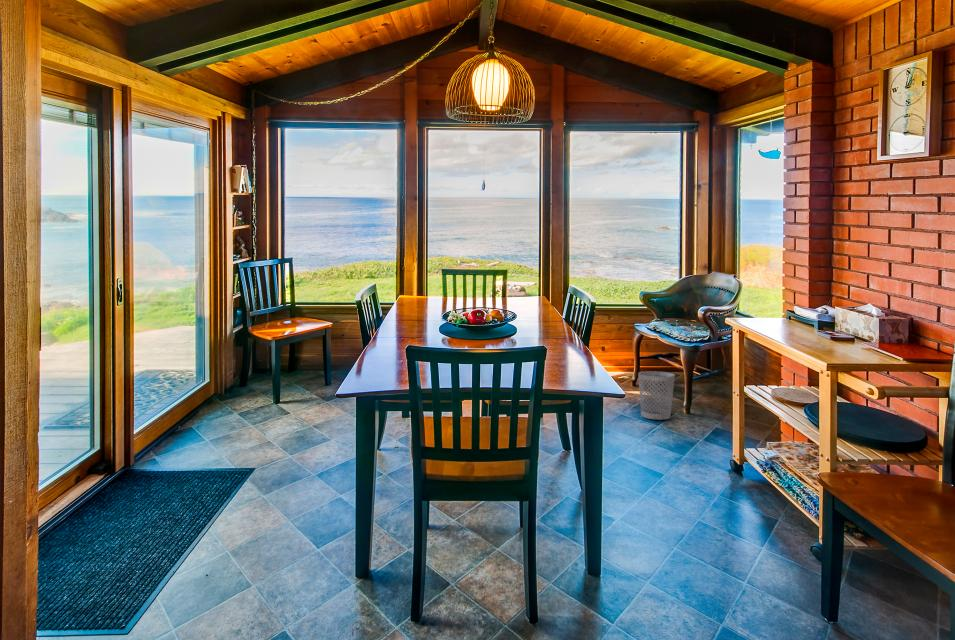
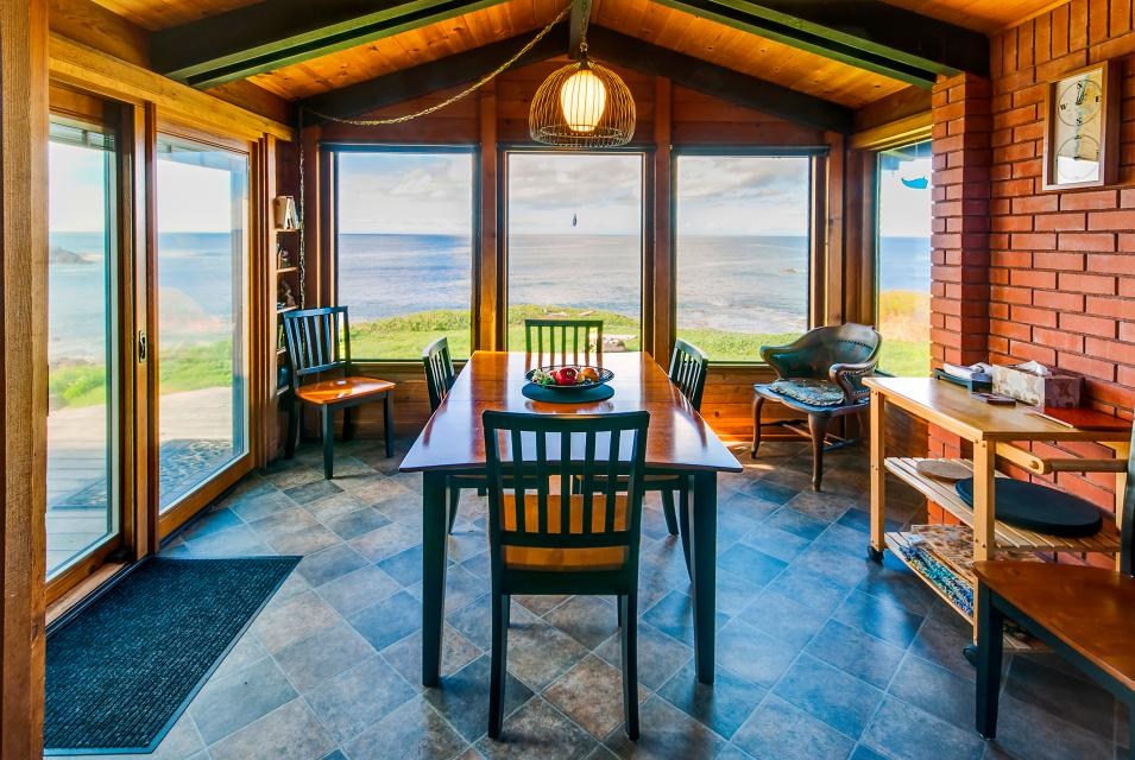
- wastebasket (655, 395)
